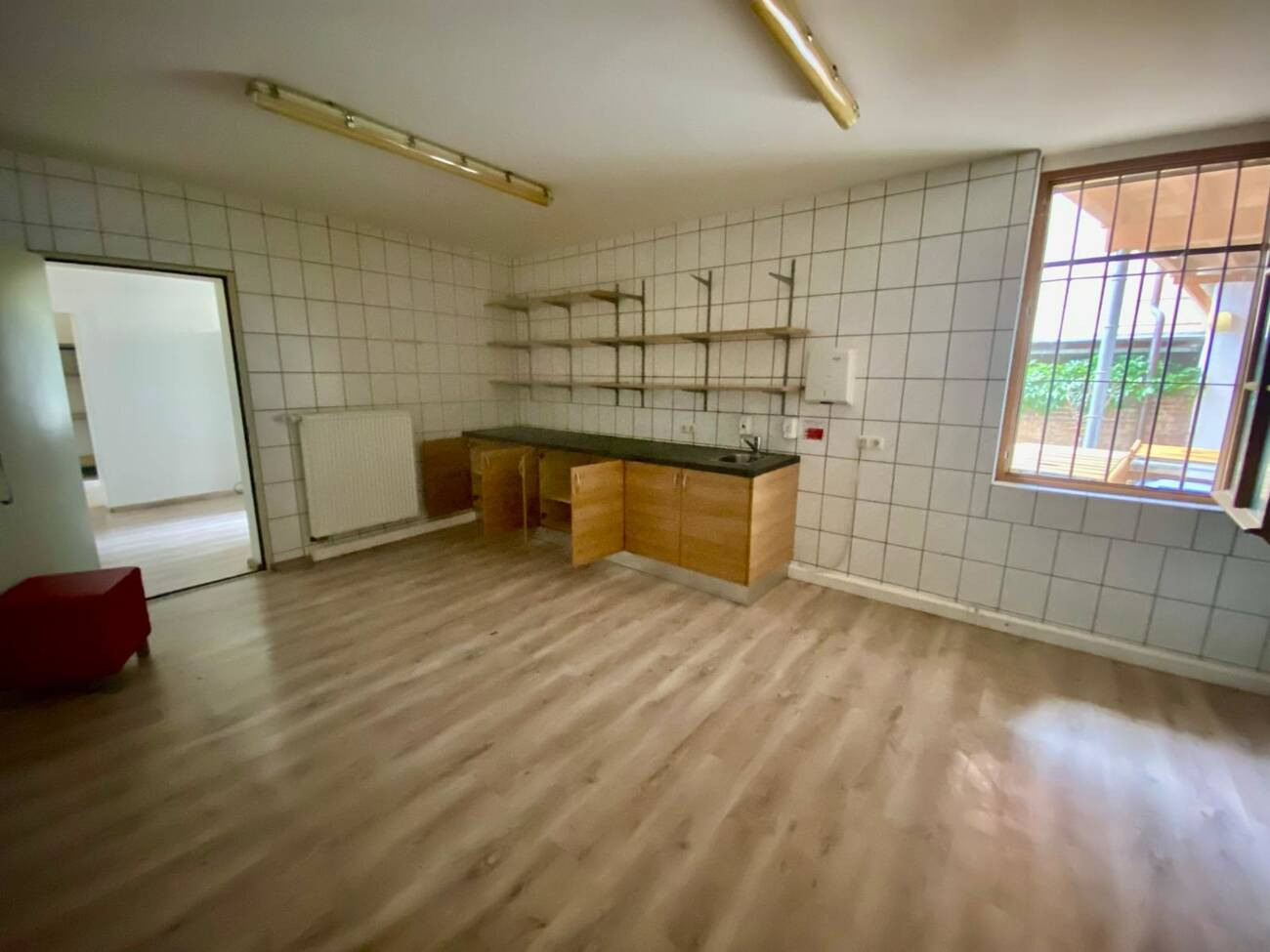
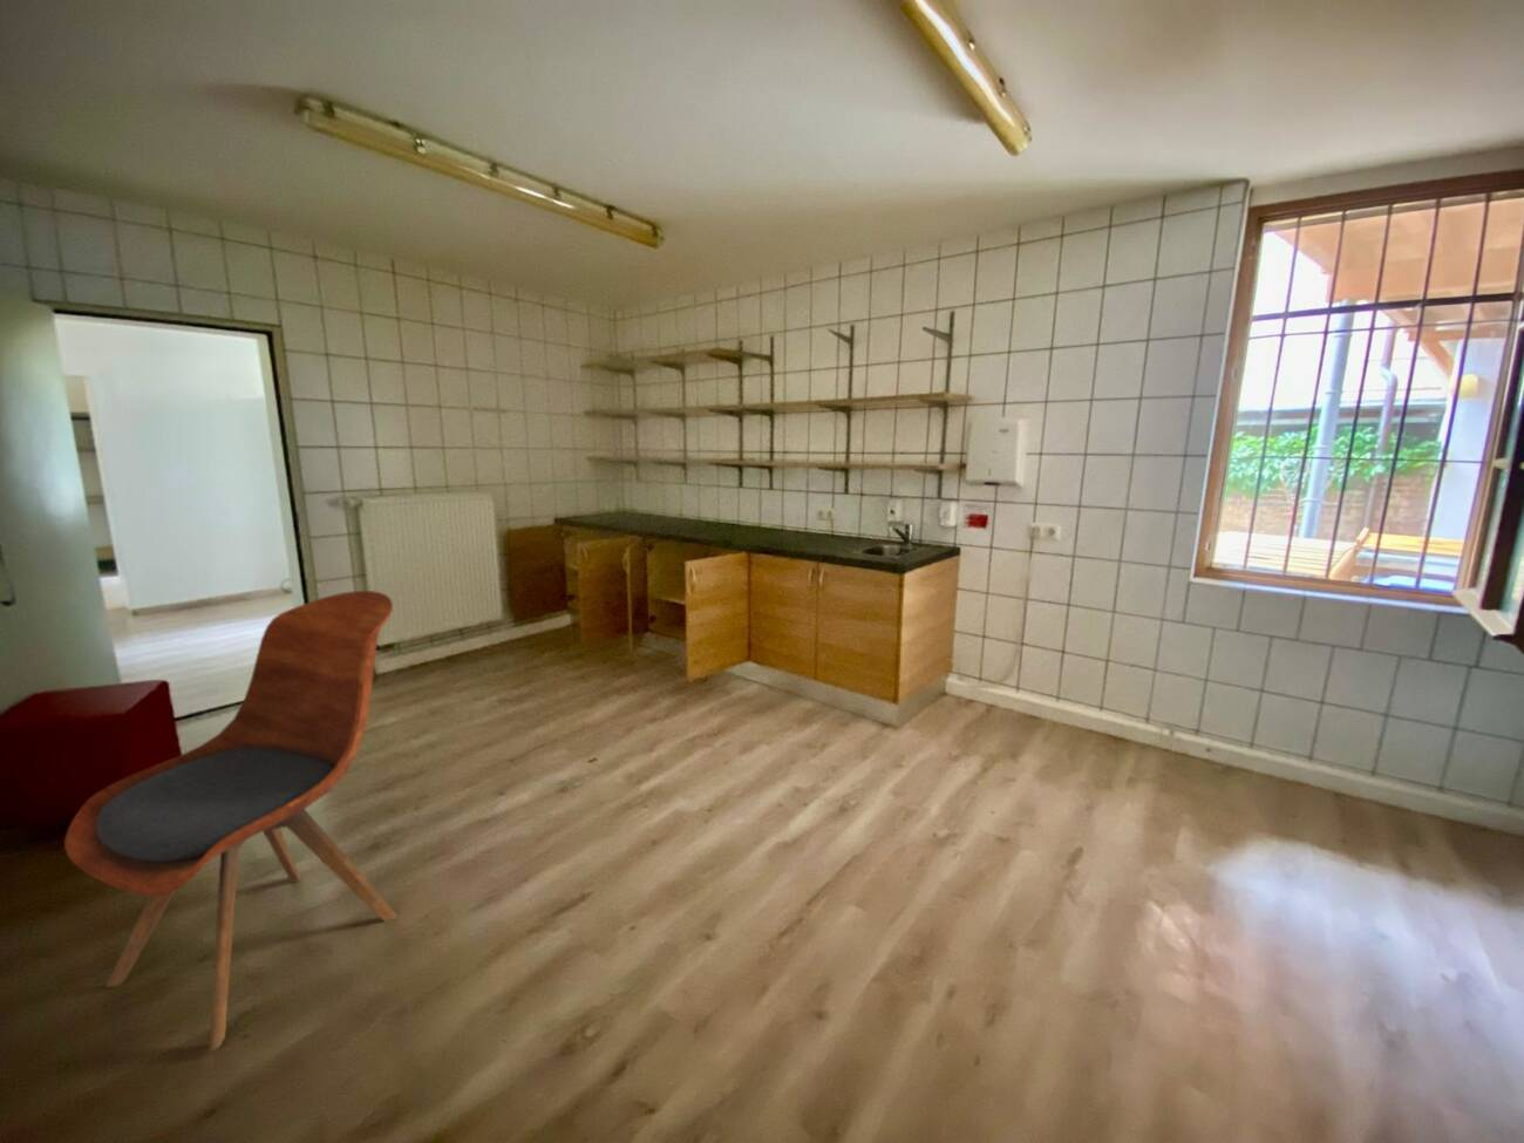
+ dining chair (246, 789)
